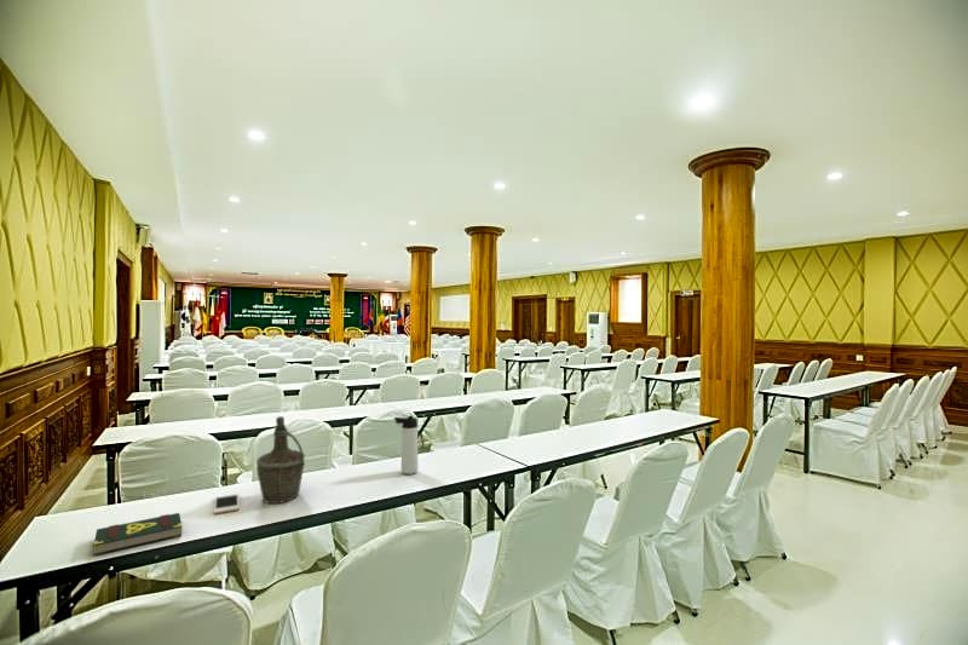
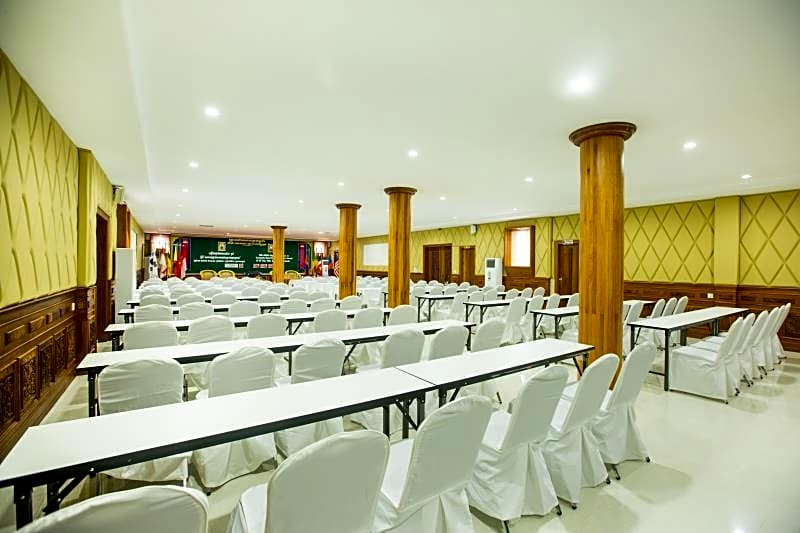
- cell phone (226, 502)
- bottle (281, 456)
- thermos bottle (405, 444)
- book (139, 531)
